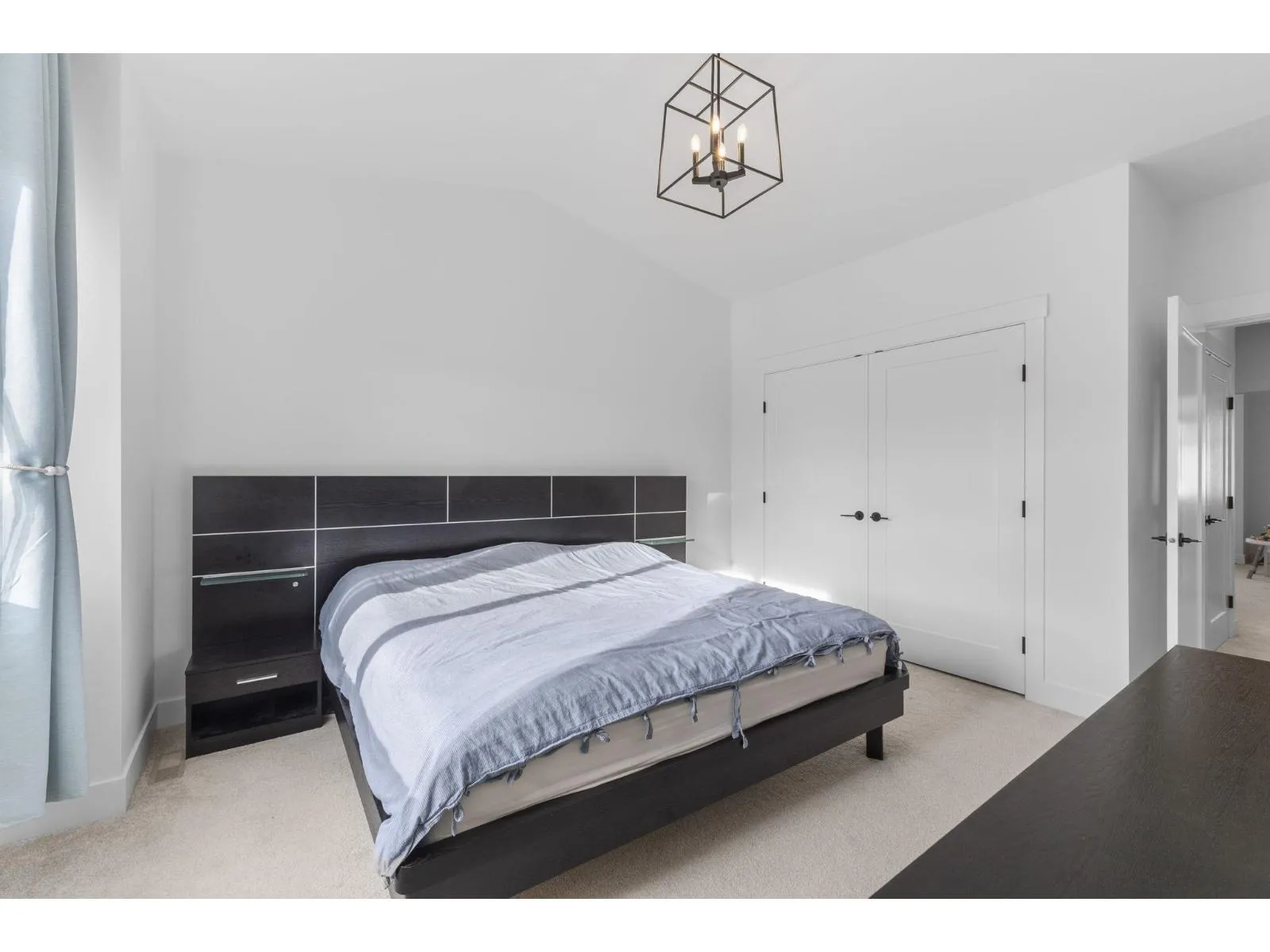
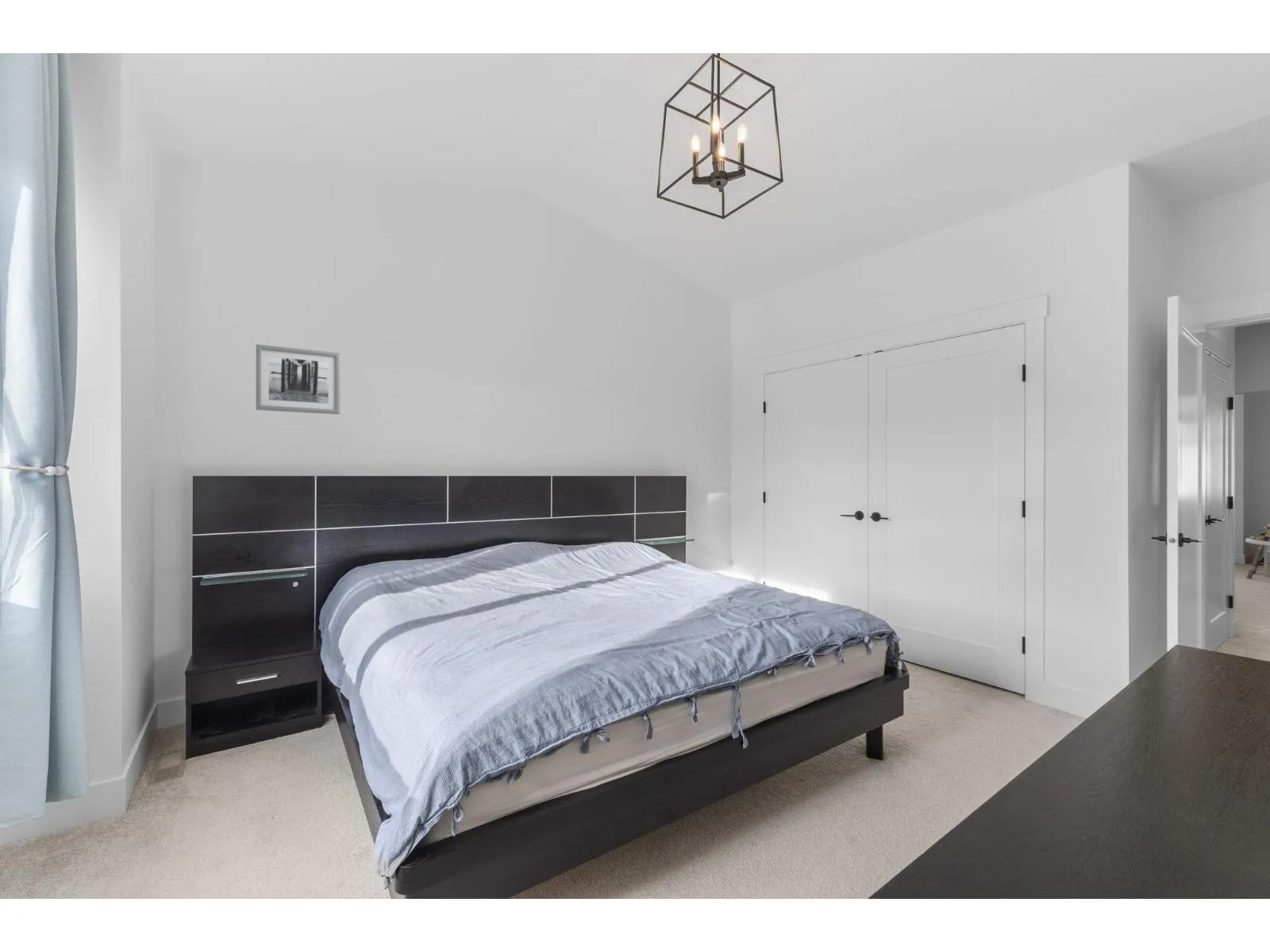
+ wall art (299, 380)
